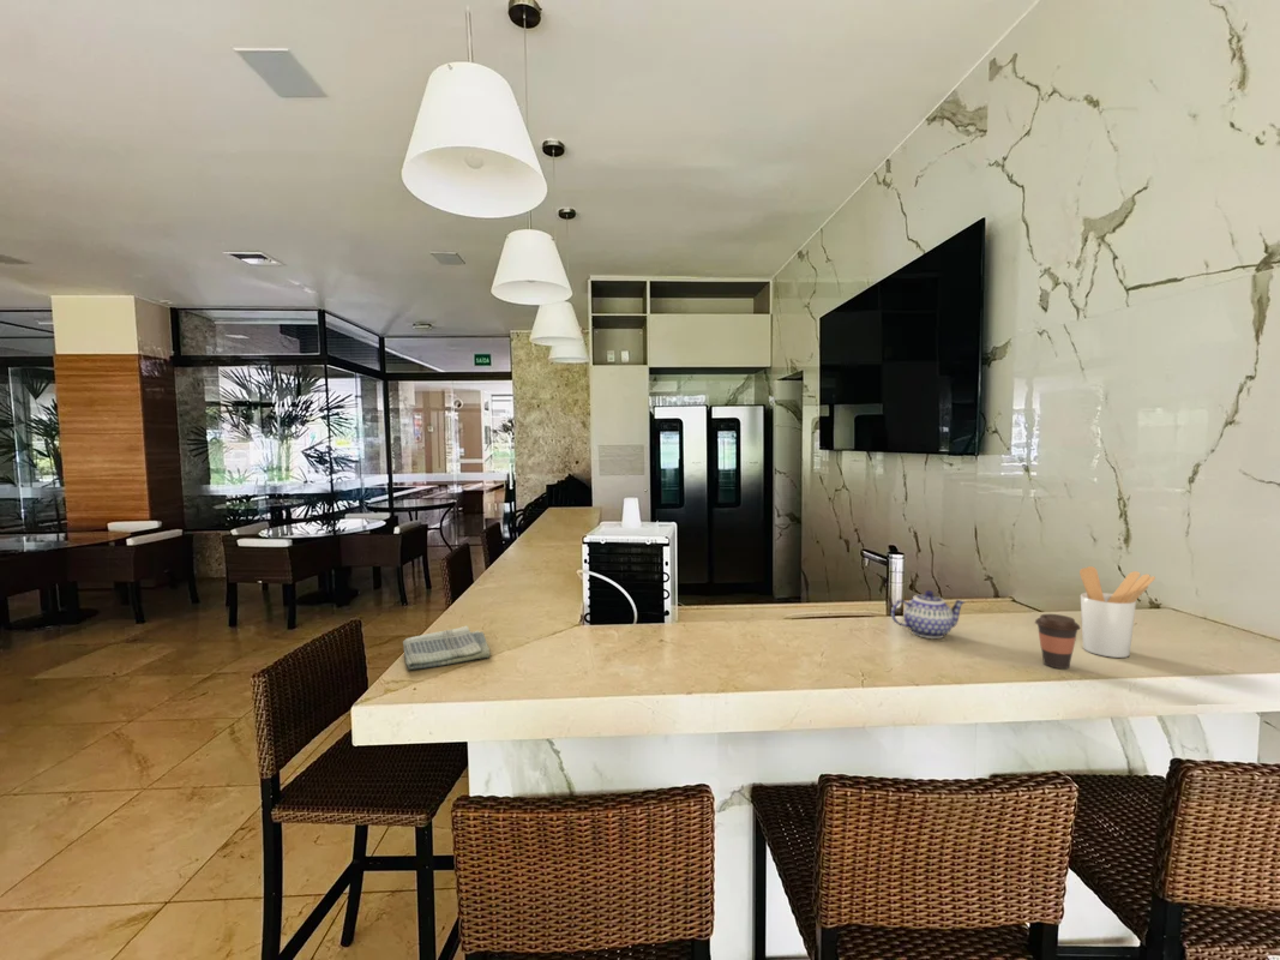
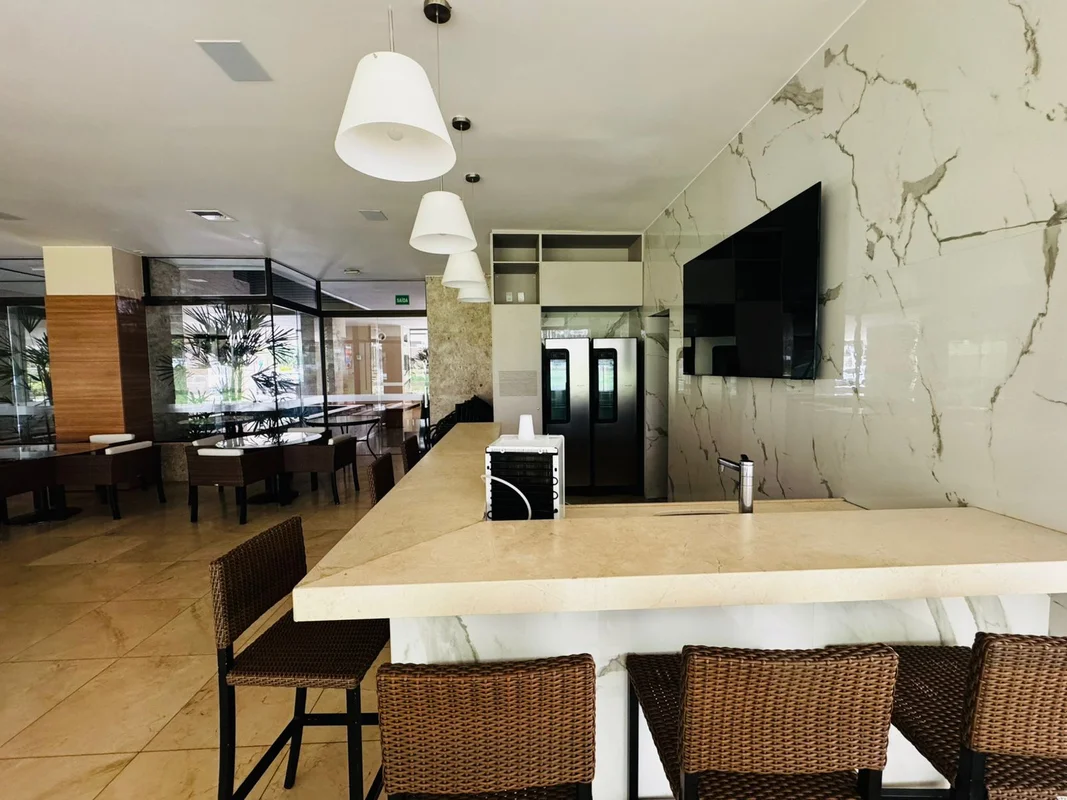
- coffee cup (1057, 641)
- utensil holder (1117, 610)
- teapot (927, 612)
- dish towel (446, 646)
